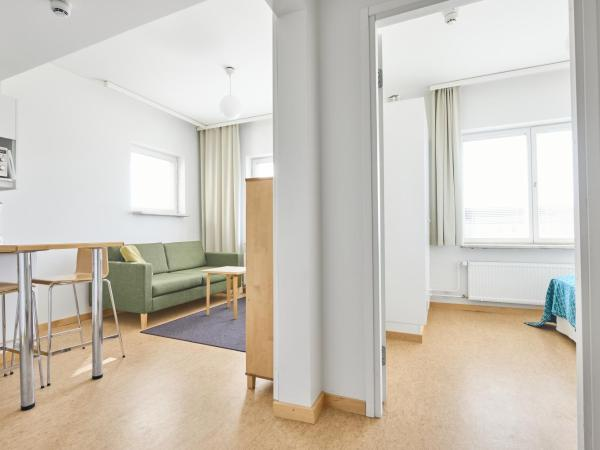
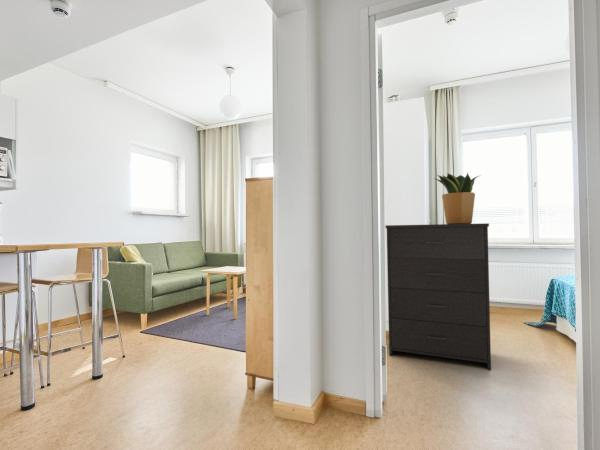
+ dresser (436, 289)
+ potted plant (455, 197)
